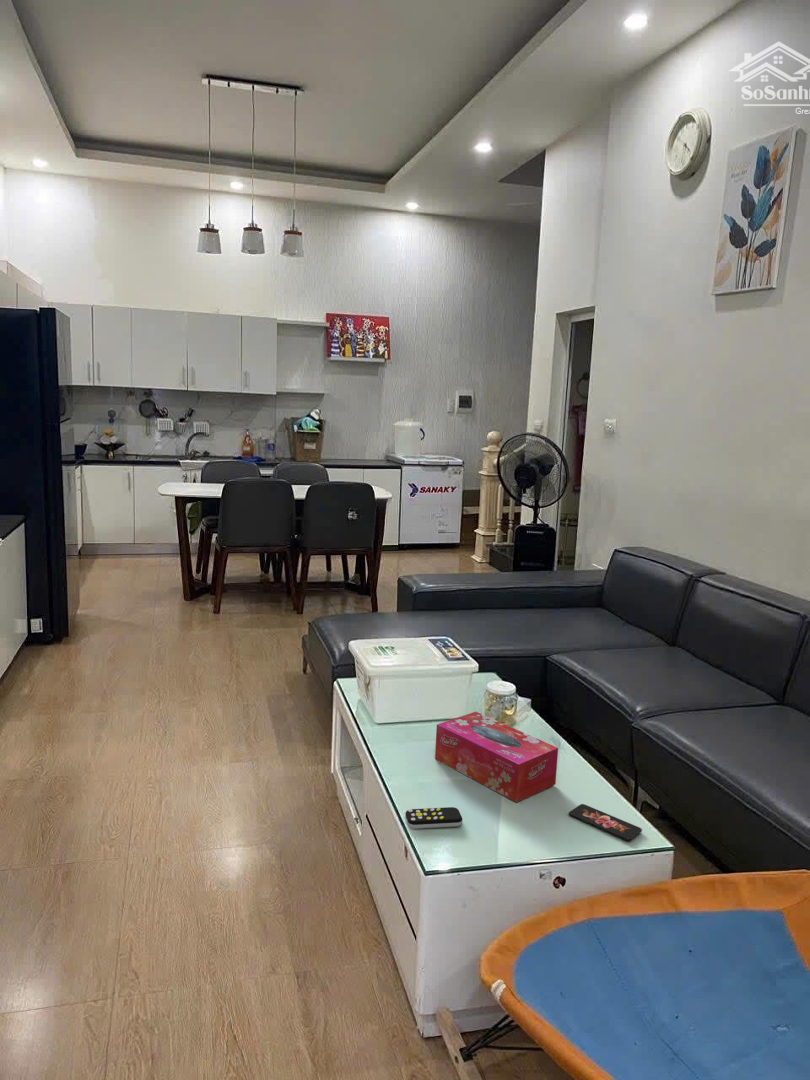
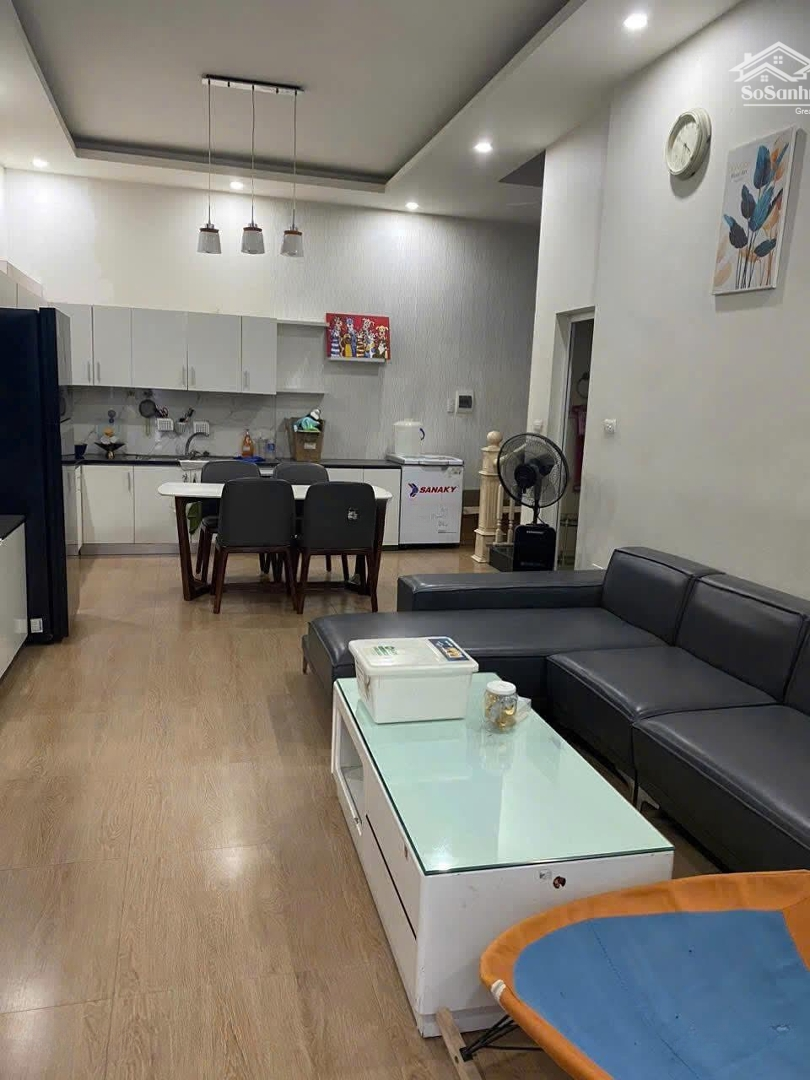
- smartphone (604, 821)
- tissue box (494, 753)
- remote control (433, 817)
